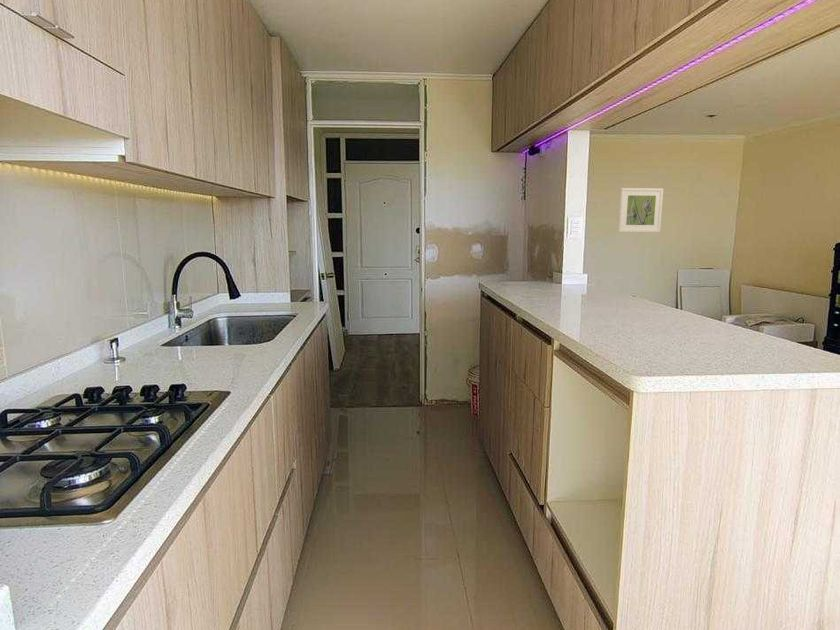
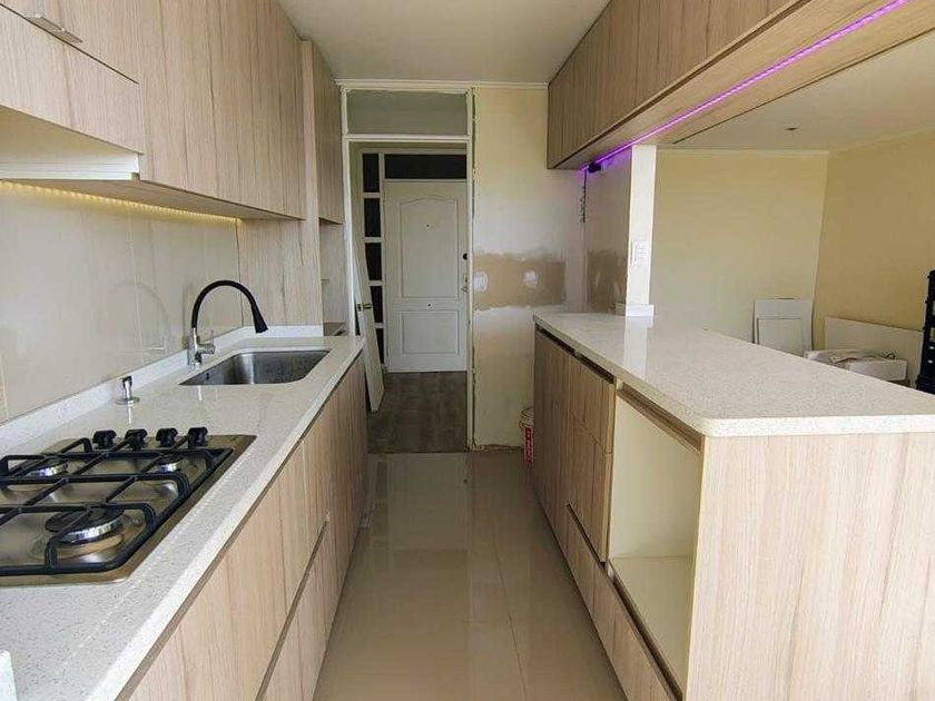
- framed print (640, 210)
